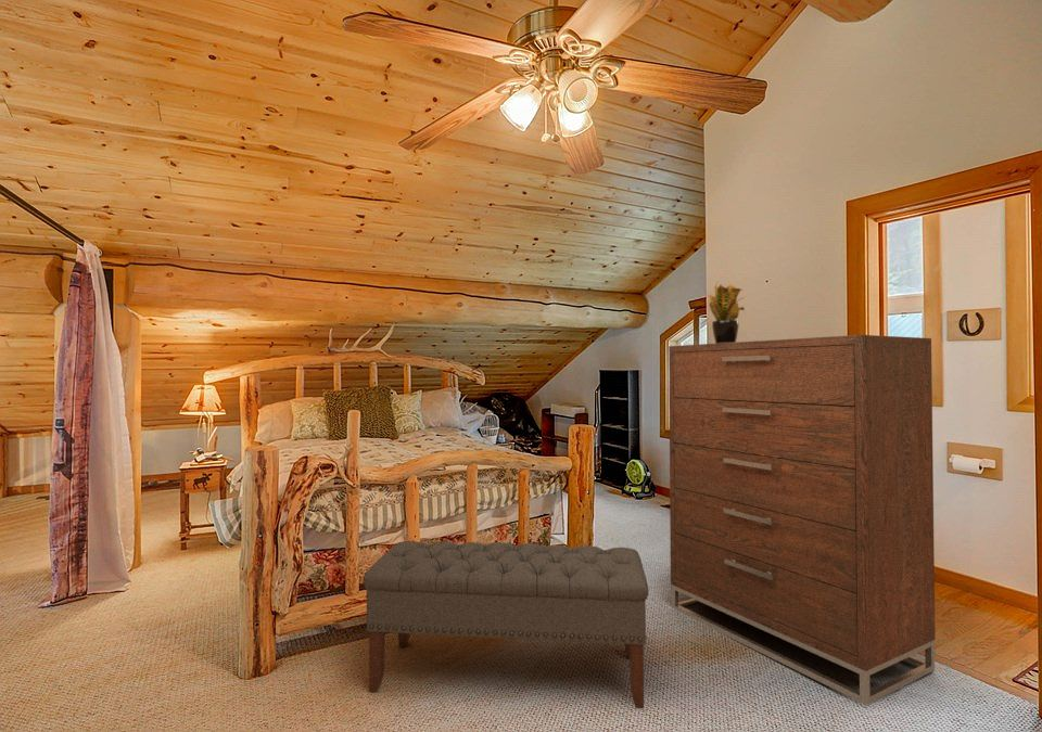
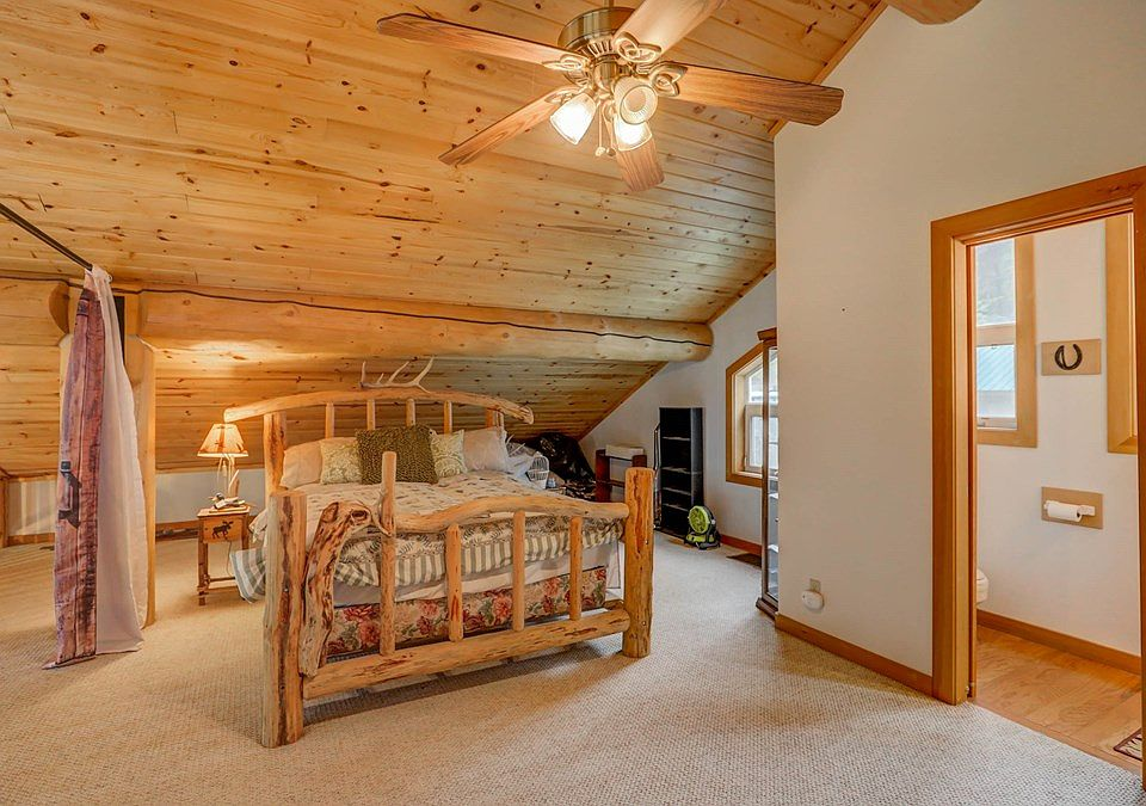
- dresser (784, 489)
- potted plant (726, 309)
- bench (509, 613)
